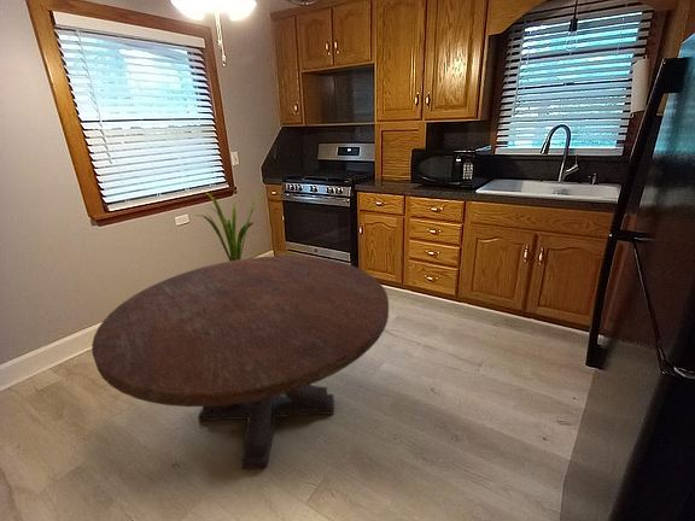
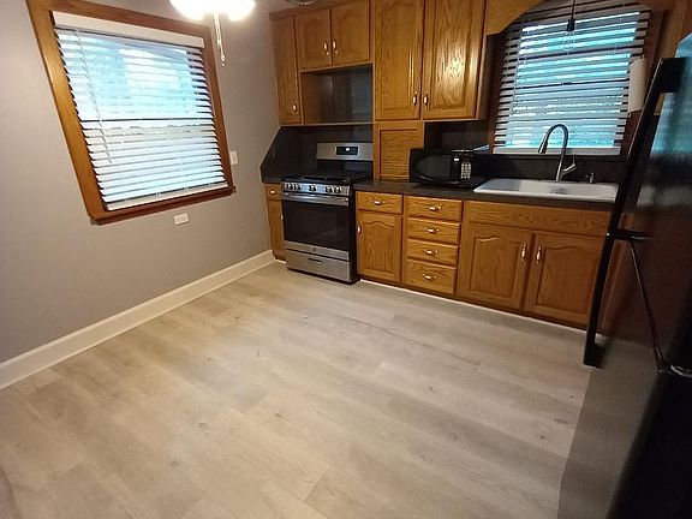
- round table (261, 358)
- house plant (227, 250)
